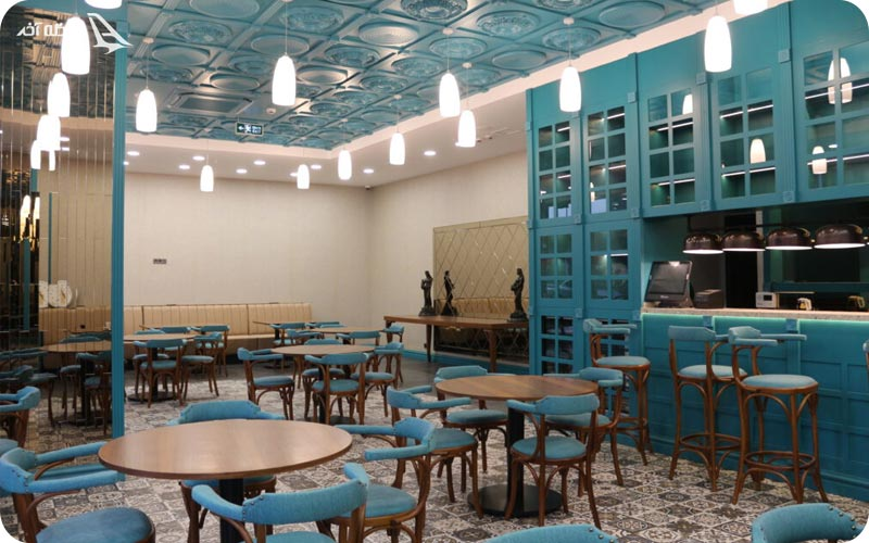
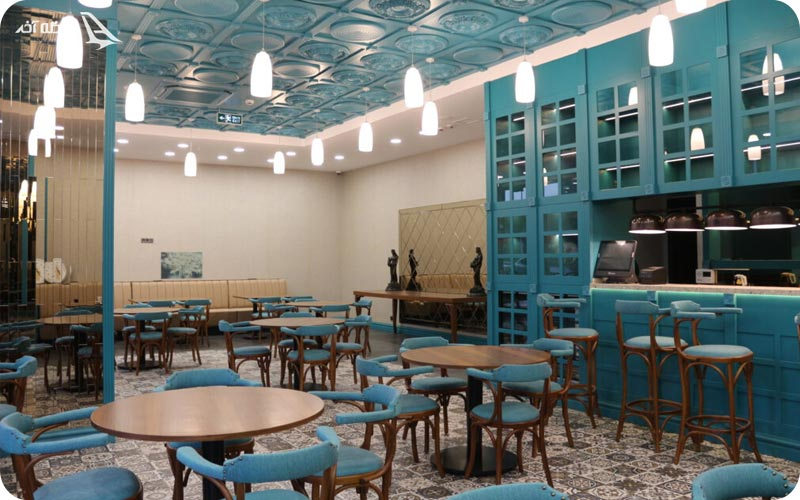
+ wall art (181, 265)
